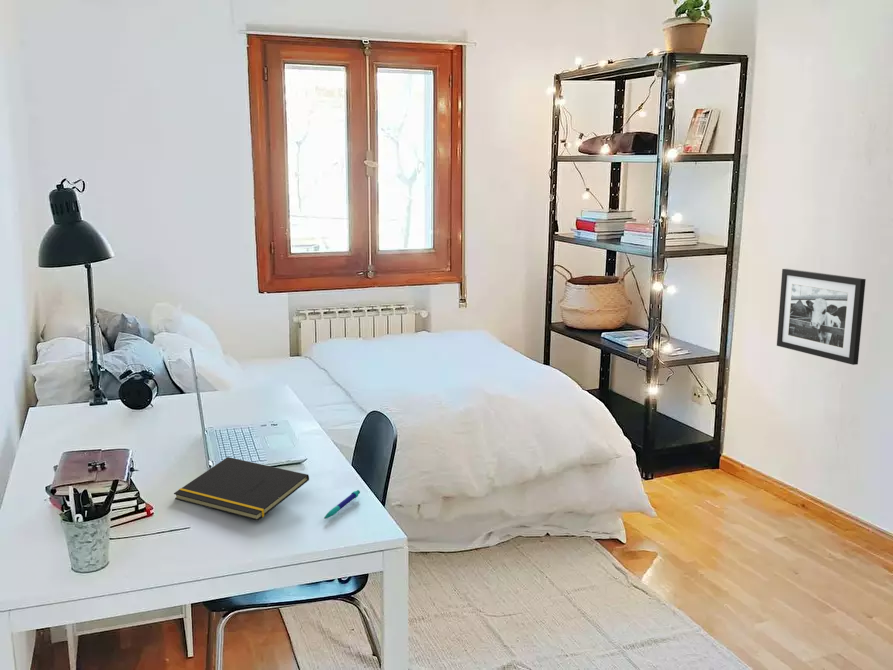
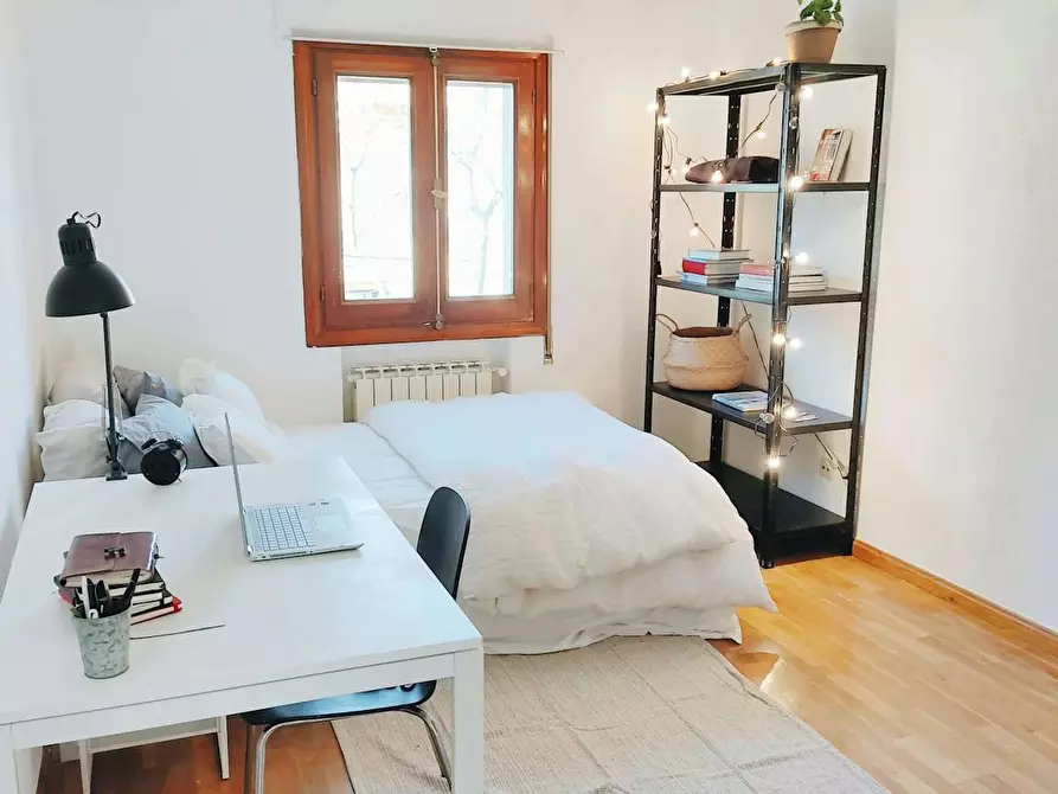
- notepad (241, 486)
- pen (341, 504)
- picture frame (818, 314)
